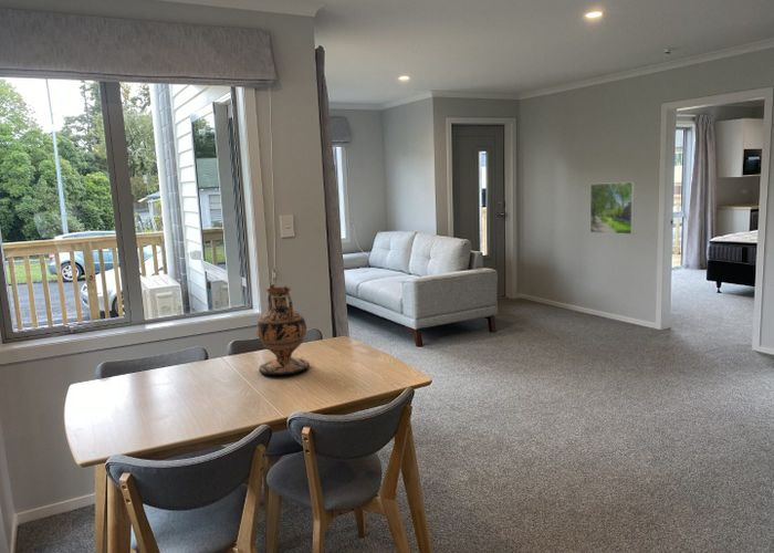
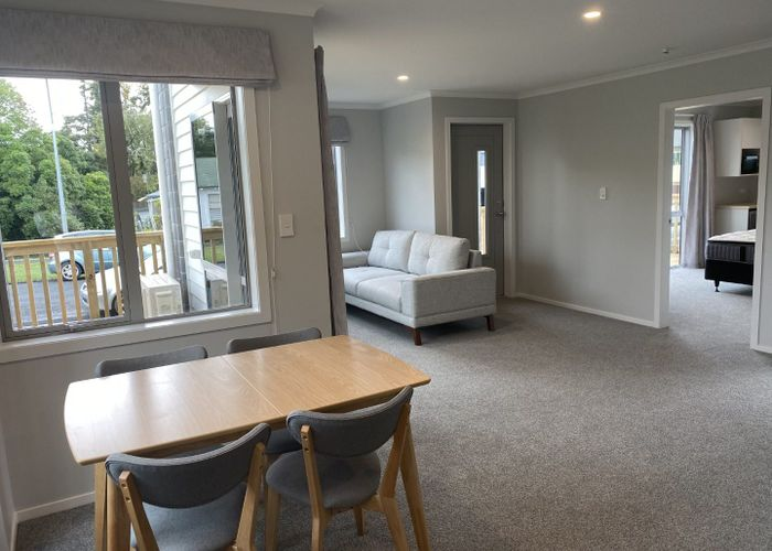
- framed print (610, 208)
- vase (281, 327)
